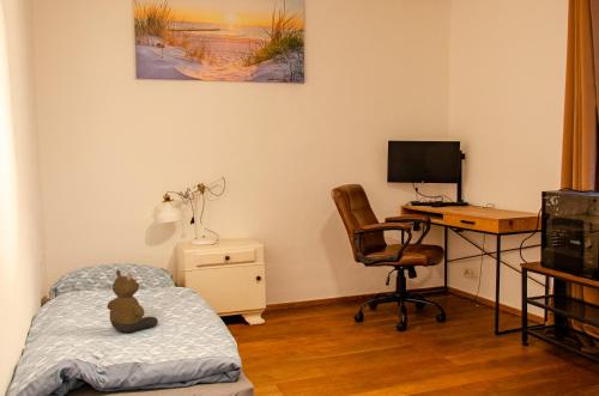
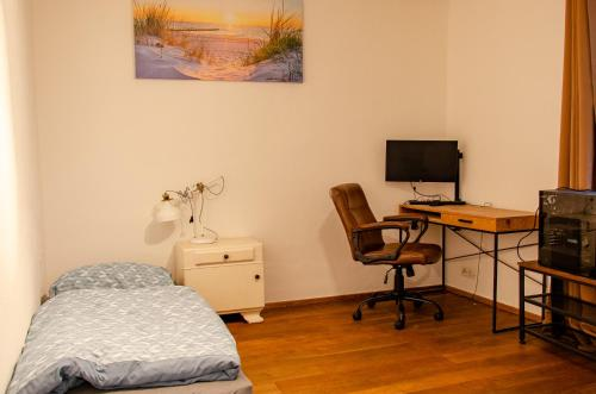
- bear (132, 299)
